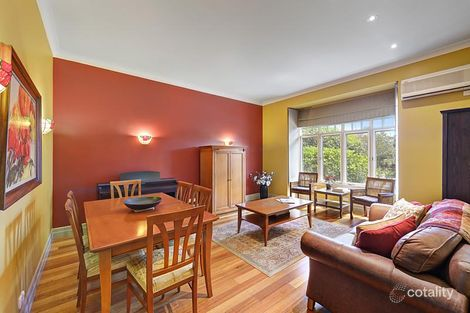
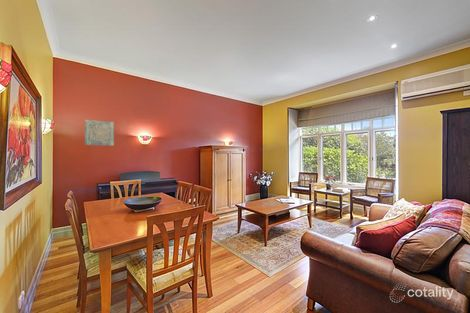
+ wall art (99, 133)
